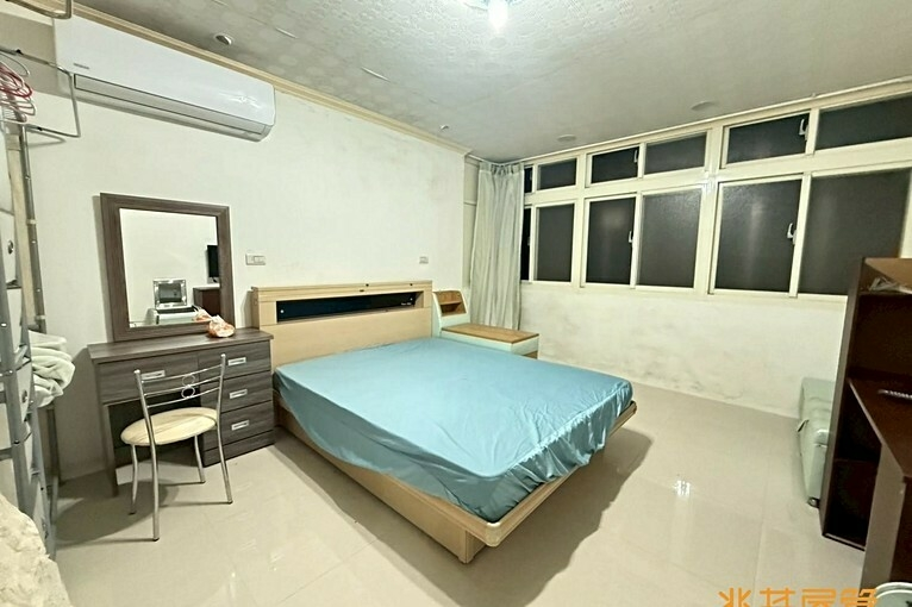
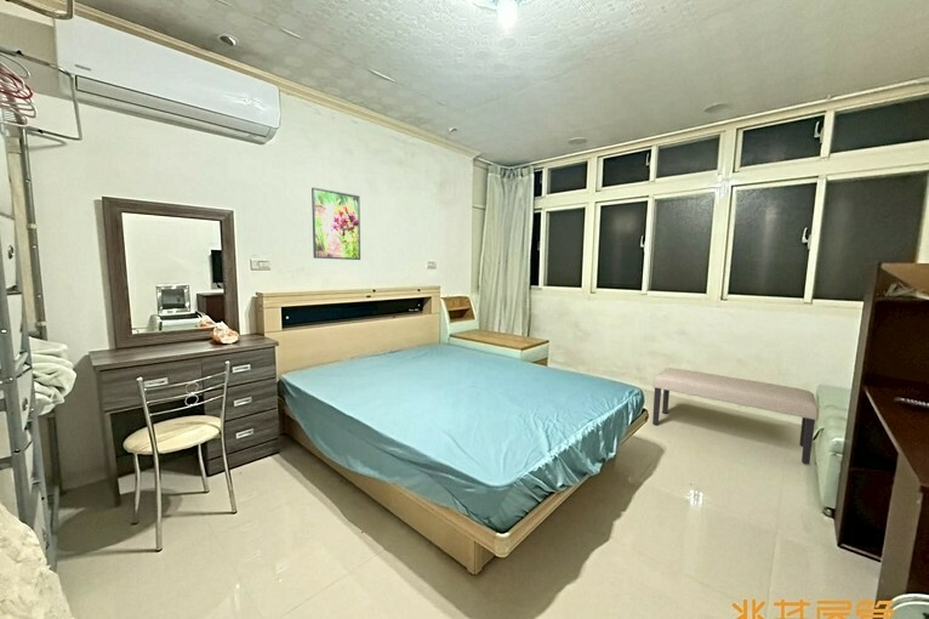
+ bench (728, 402)
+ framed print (337, 226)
